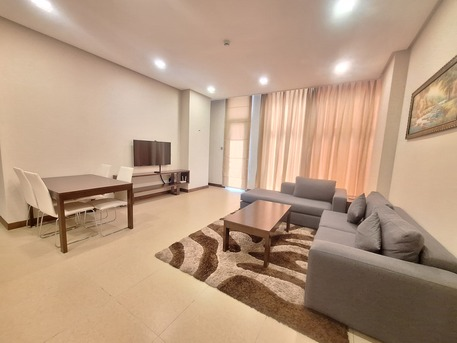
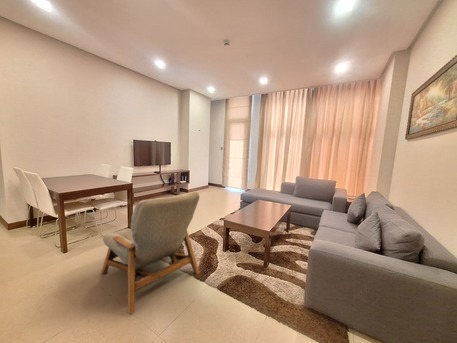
+ armchair (153, 231)
